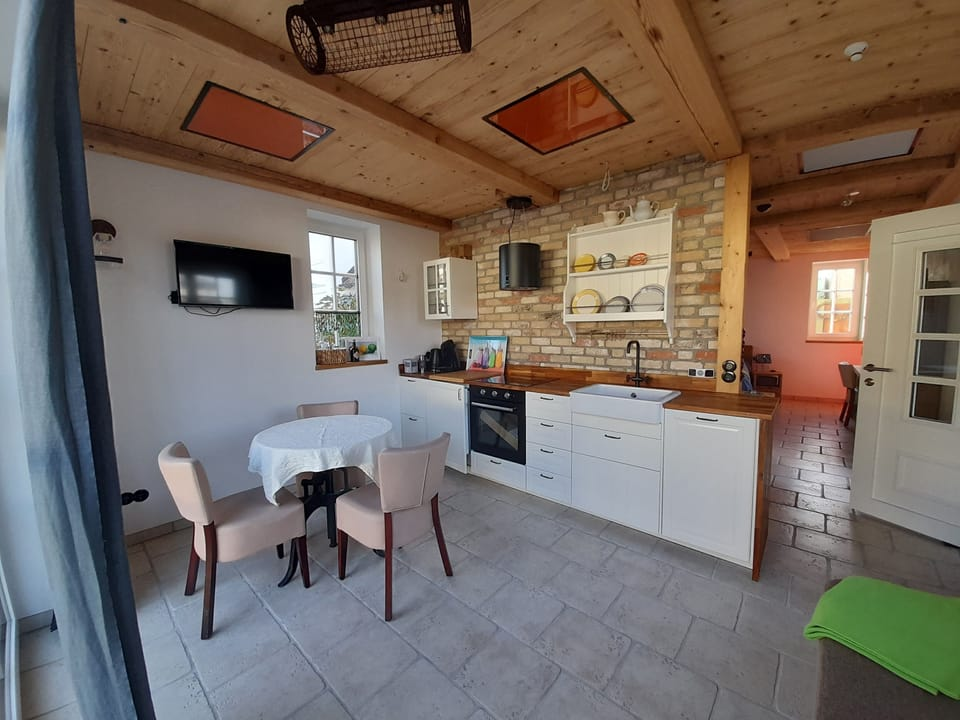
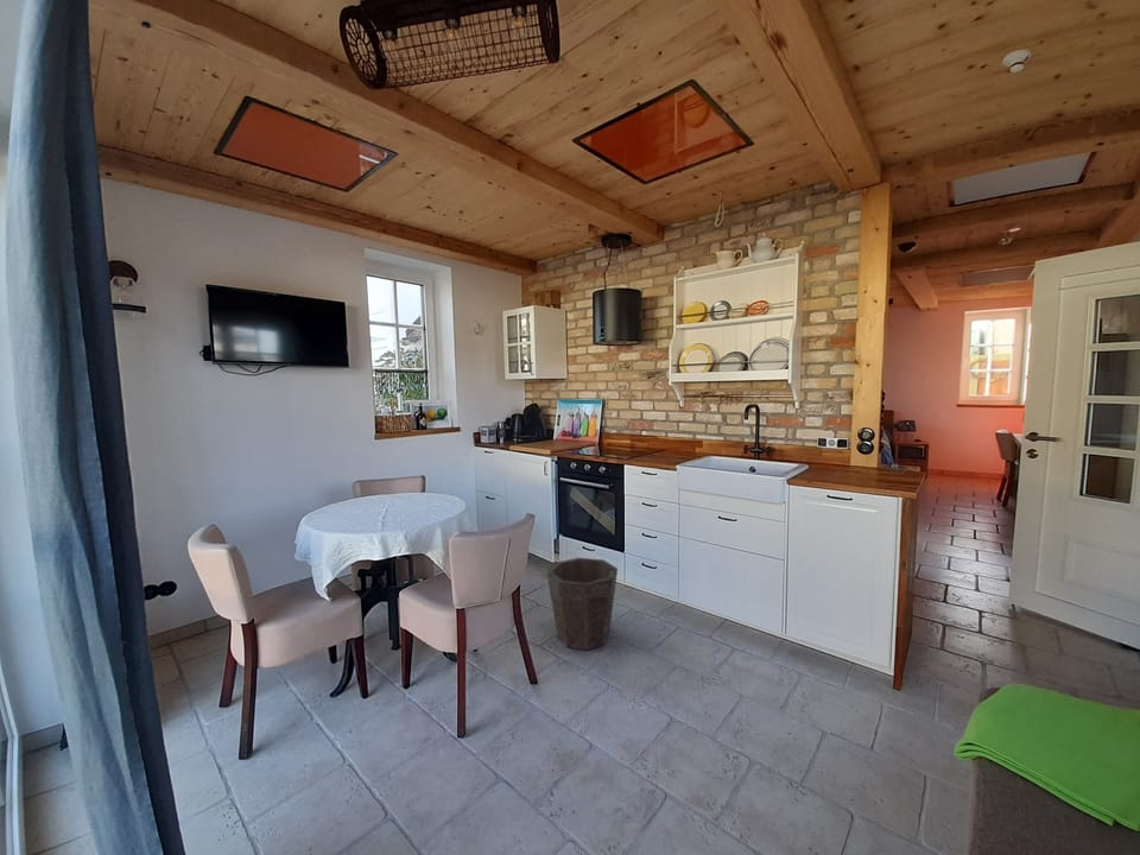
+ waste bin (582, 603)
